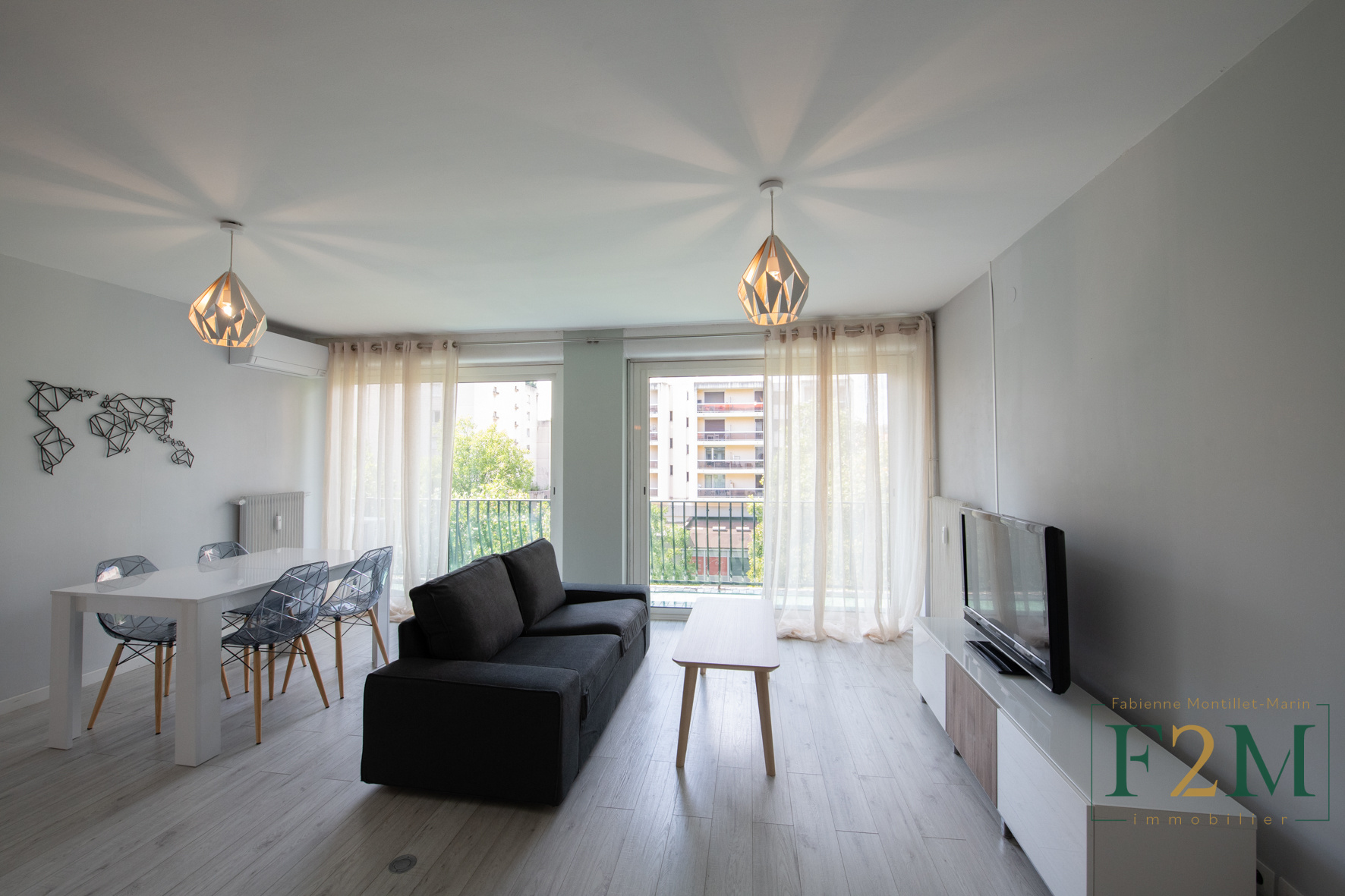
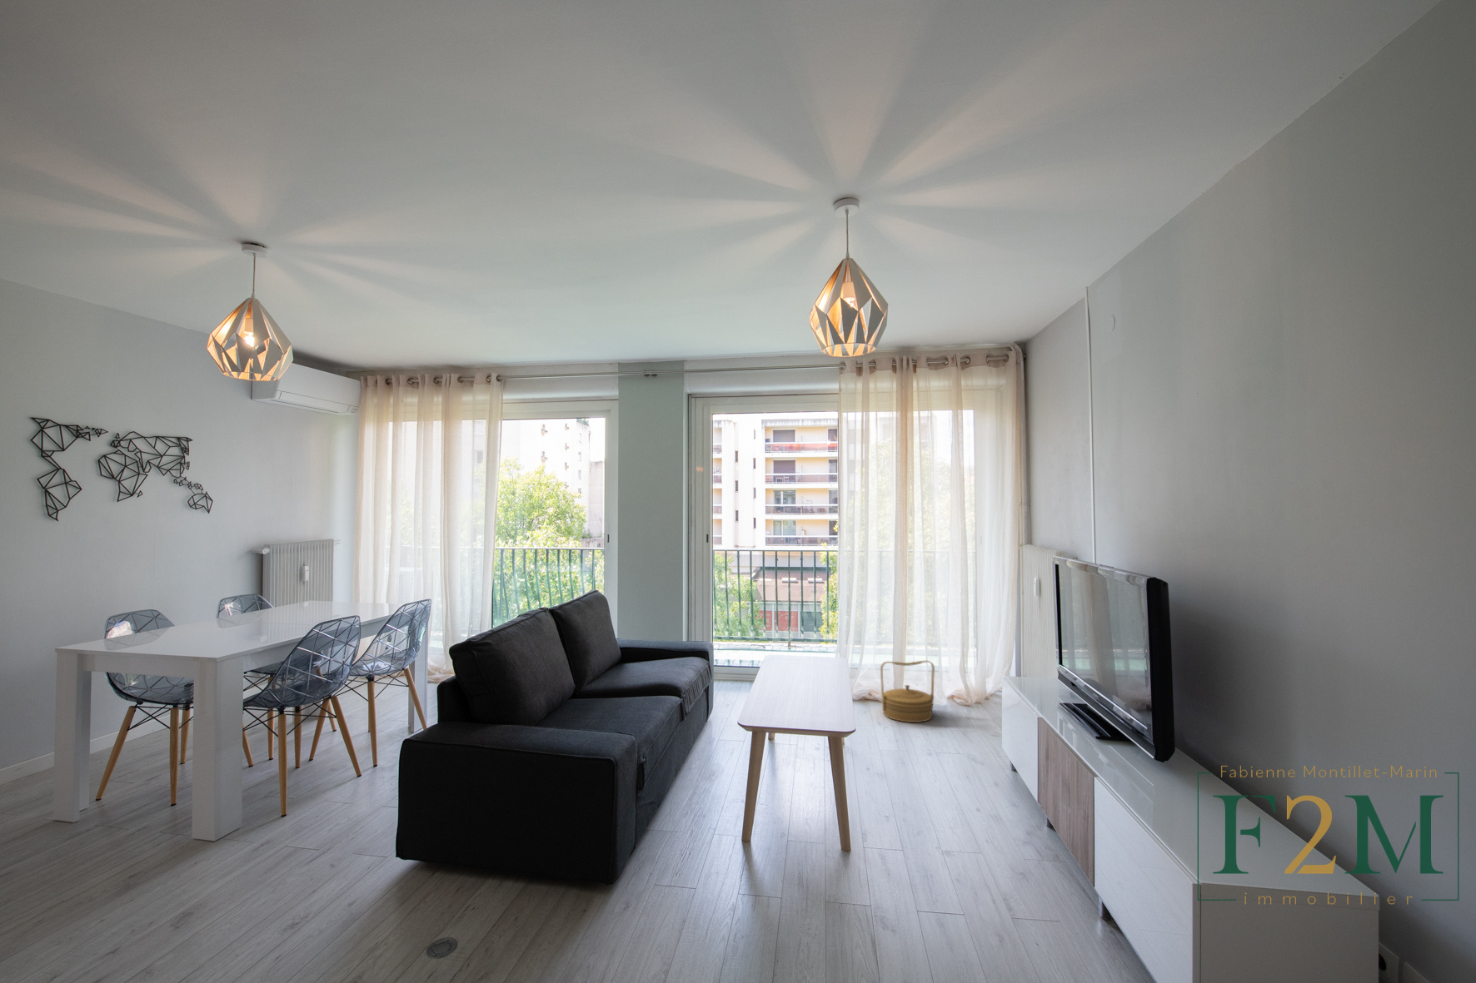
+ basket (908, 688)
